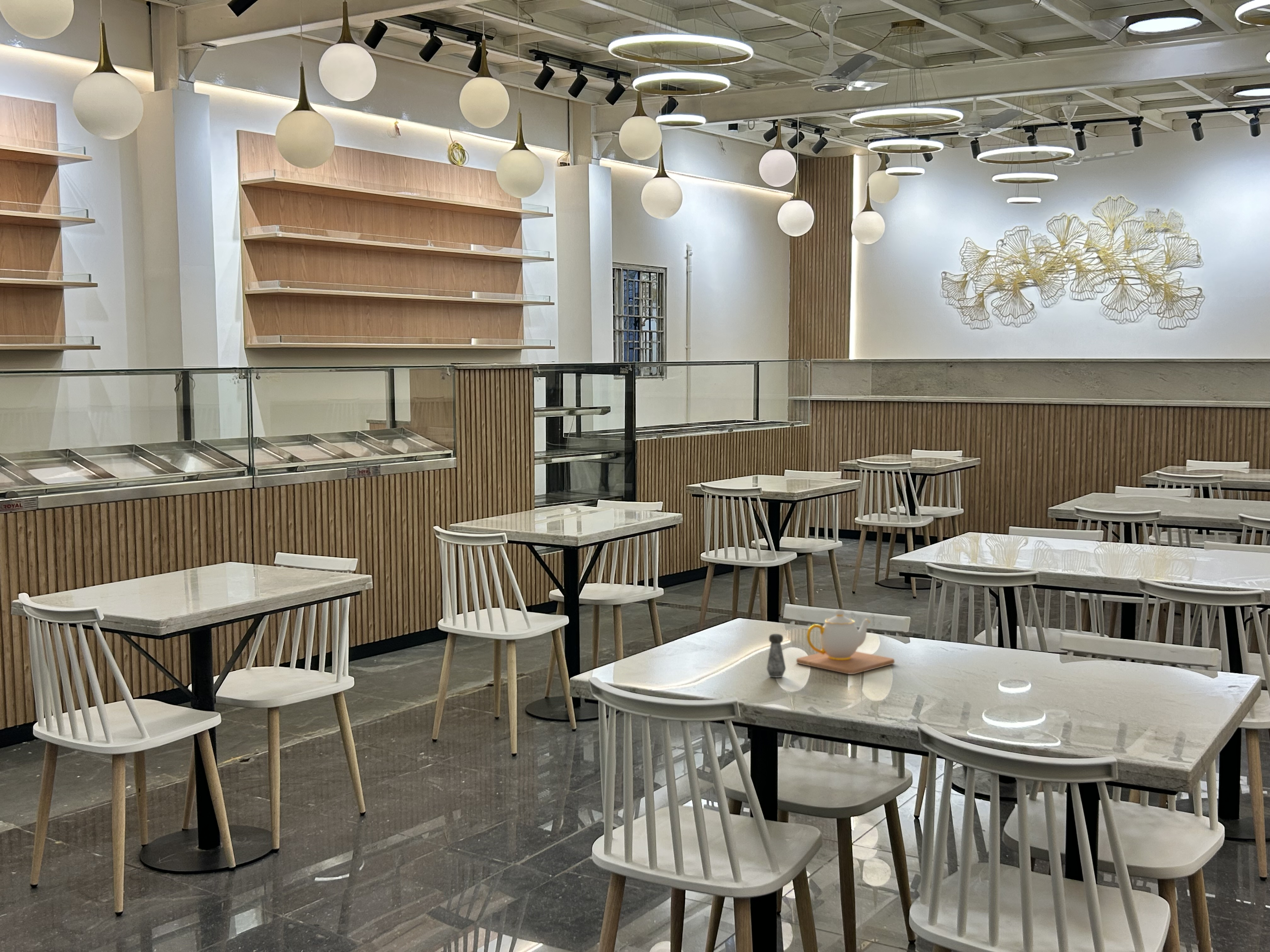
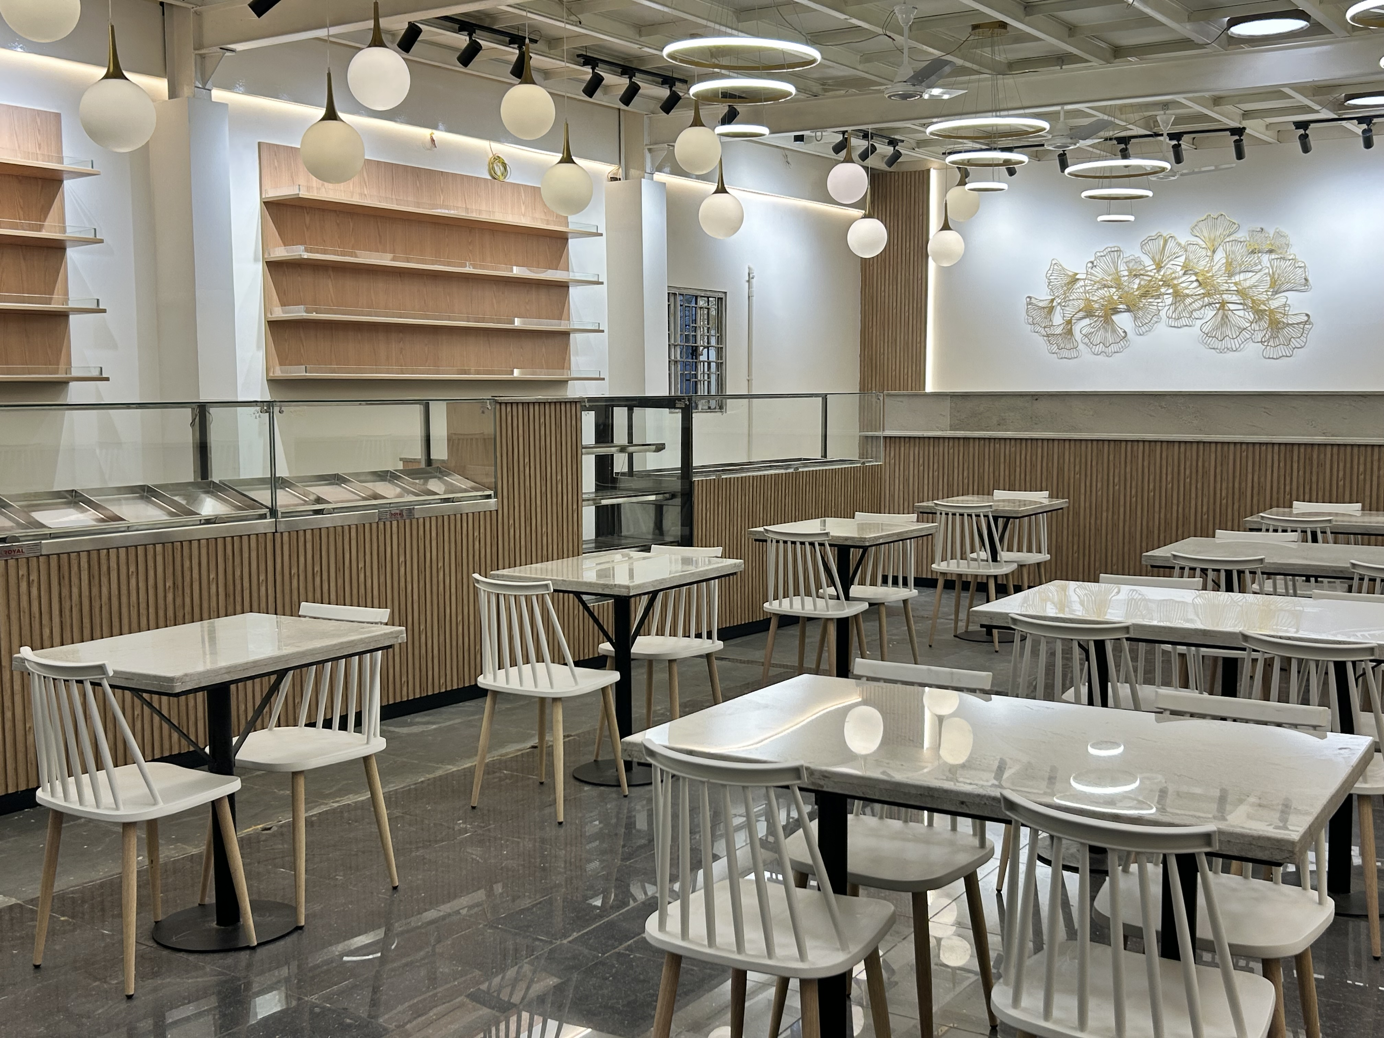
- salt shaker (776, 655)
- teapot (845, 637)
